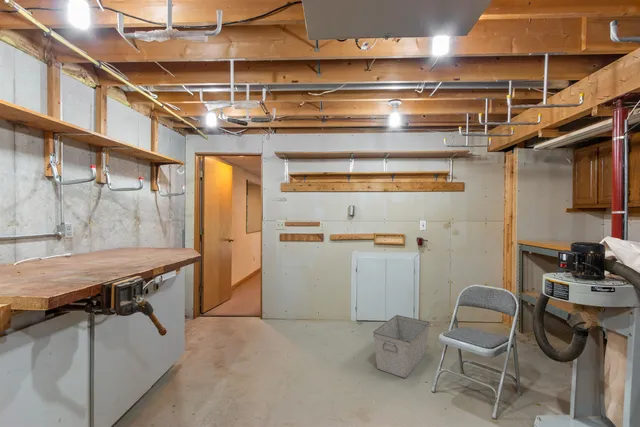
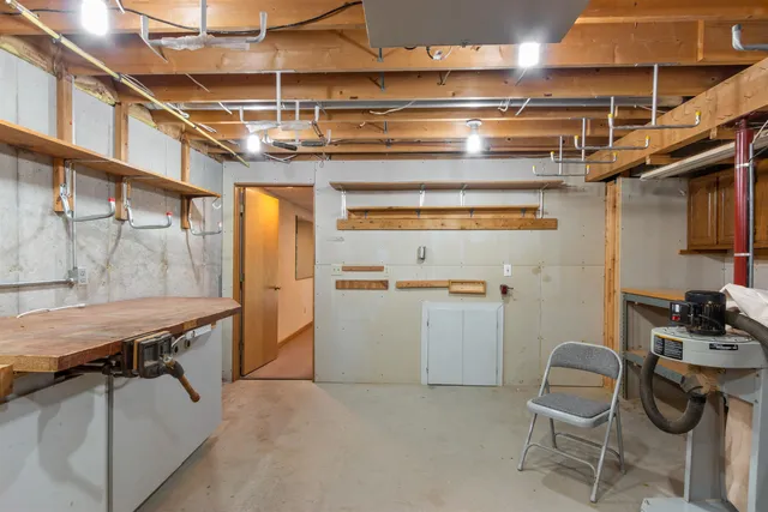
- storage bin (402, 343)
